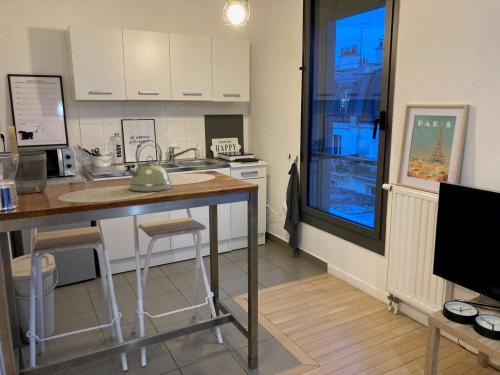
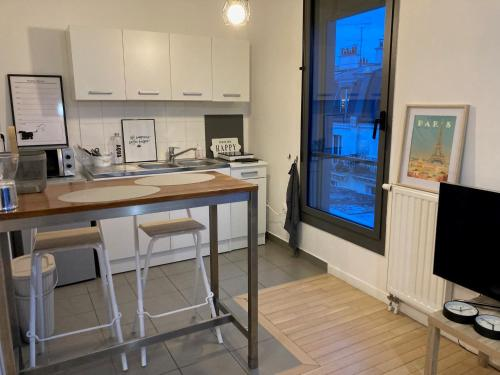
- kettle (147, 164)
